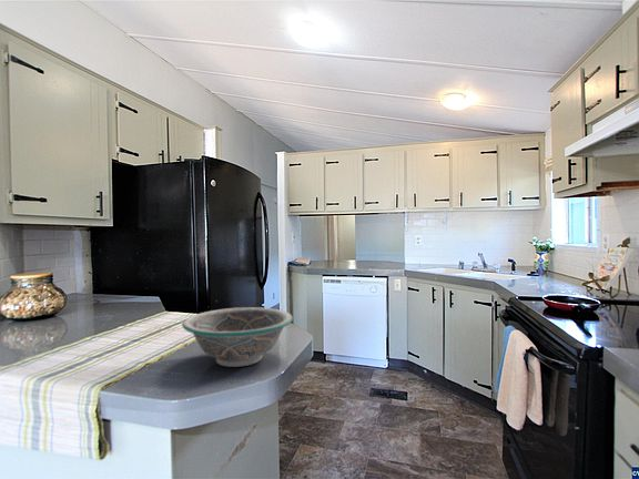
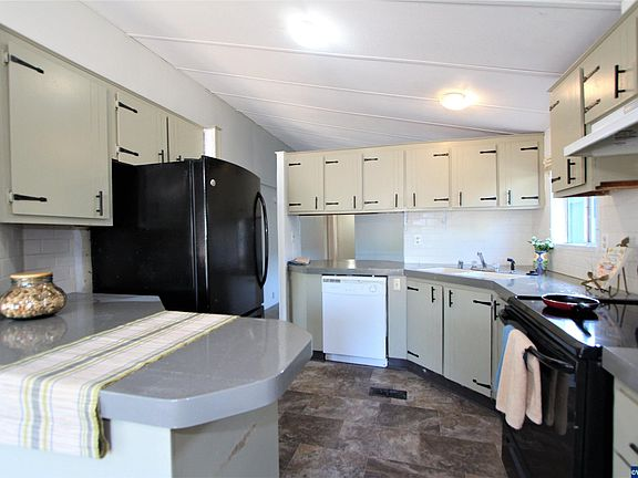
- bowl (240, 338)
